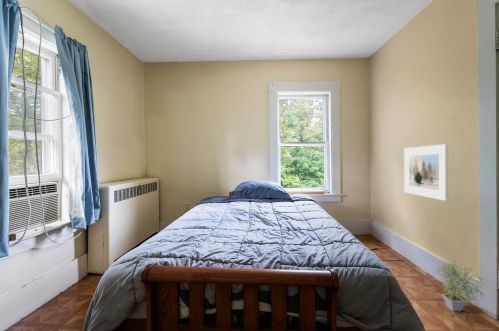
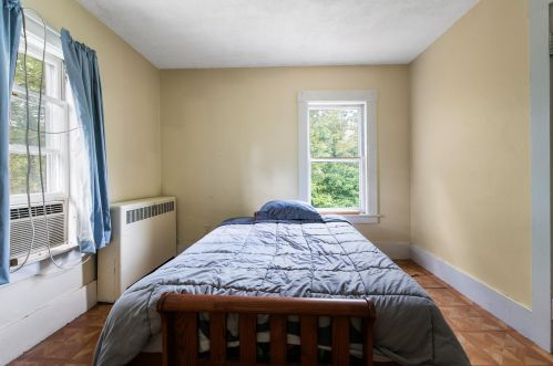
- potted plant (458, 284)
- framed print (423, 171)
